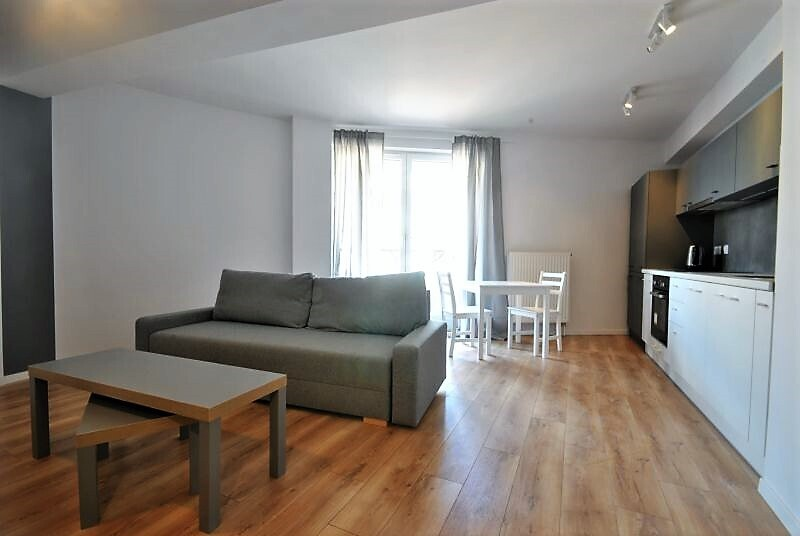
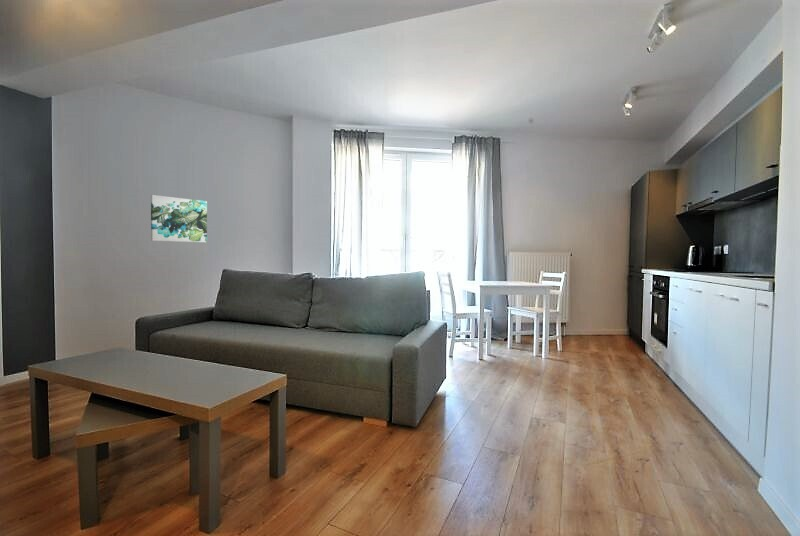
+ wall art (180, 219)
